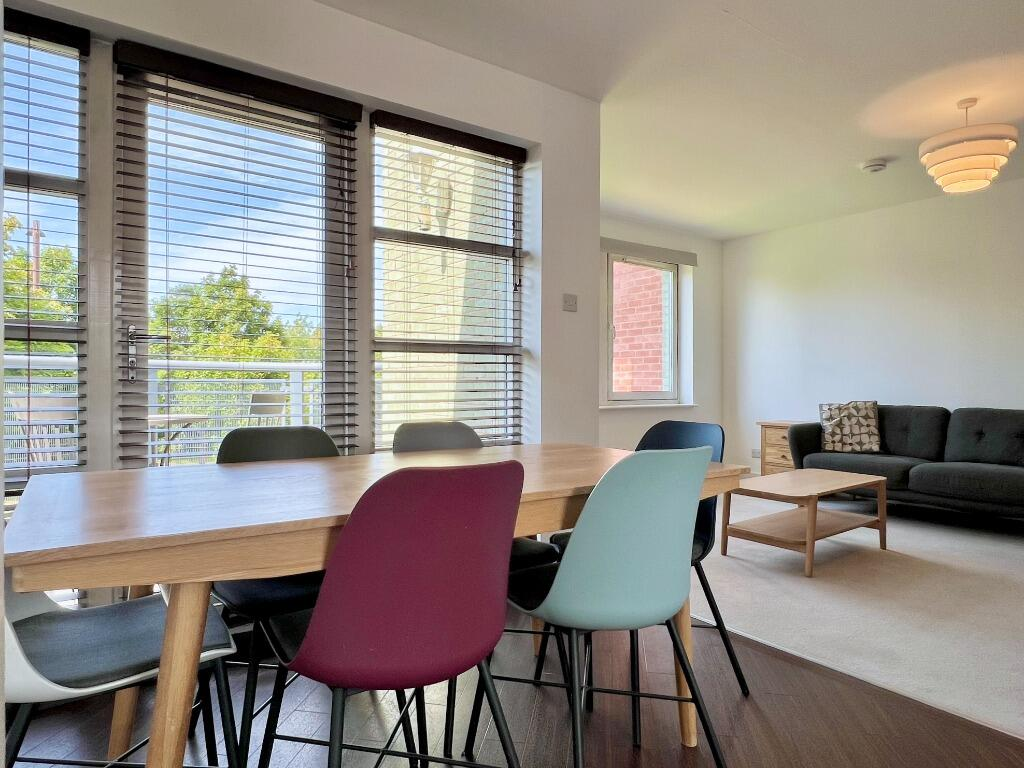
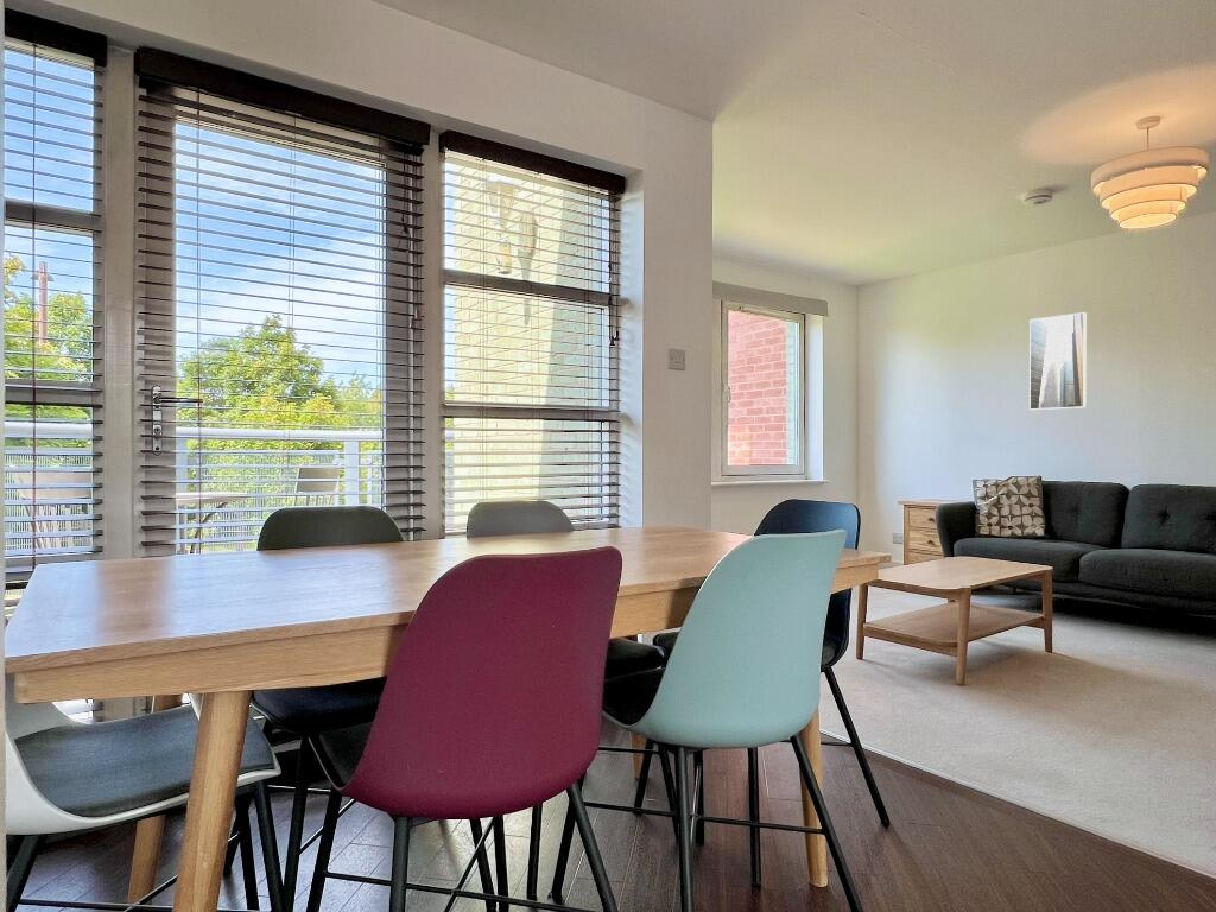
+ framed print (1057, 362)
